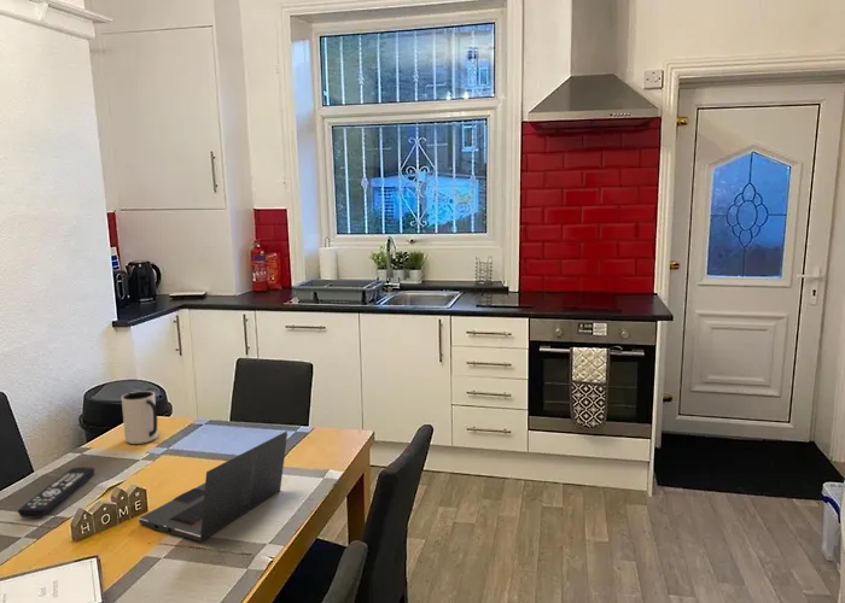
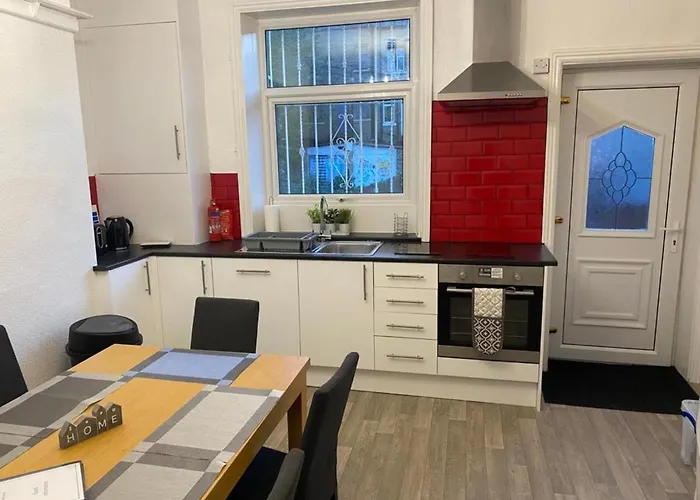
- laptop (215, 475)
- remote control (59, 490)
- pitcher (141, 417)
